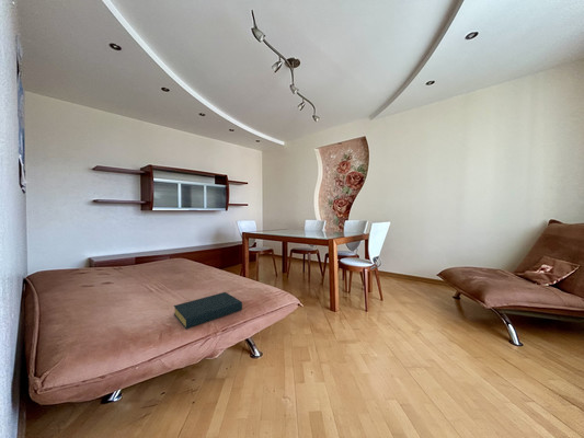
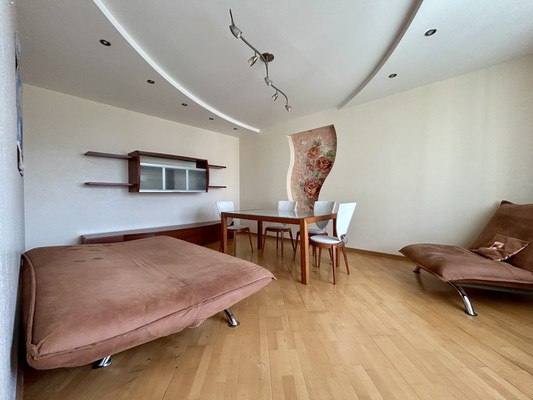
- hardback book (208, 308)
